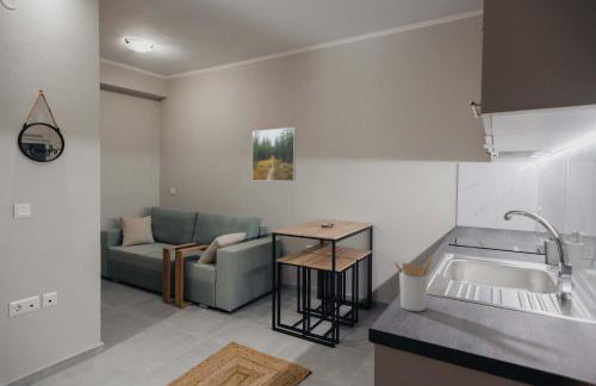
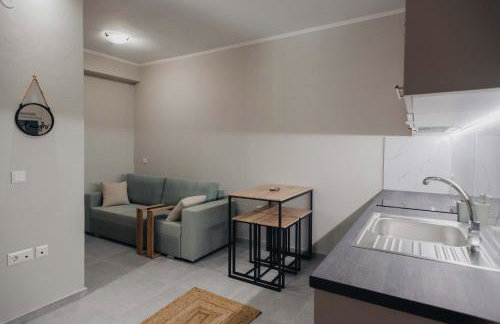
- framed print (273, 155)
- utensil holder (412, 284)
